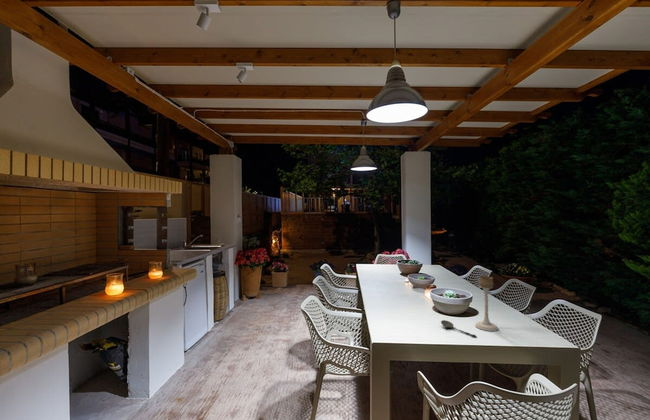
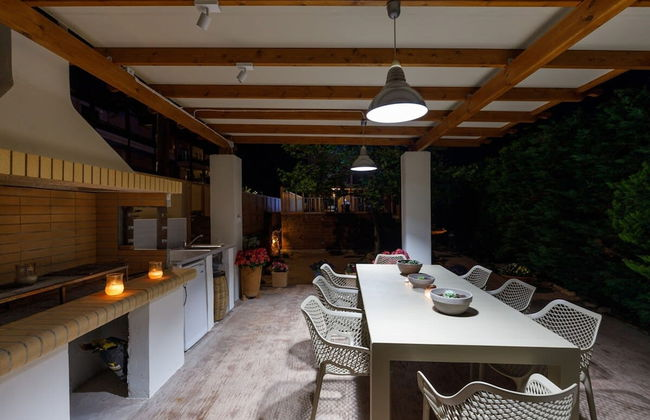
- spoon (457, 329)
- candle holder (486, 302)
